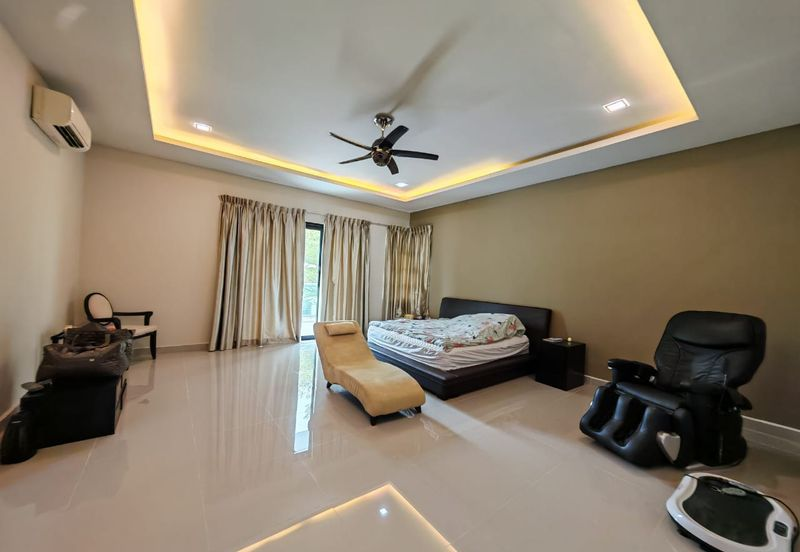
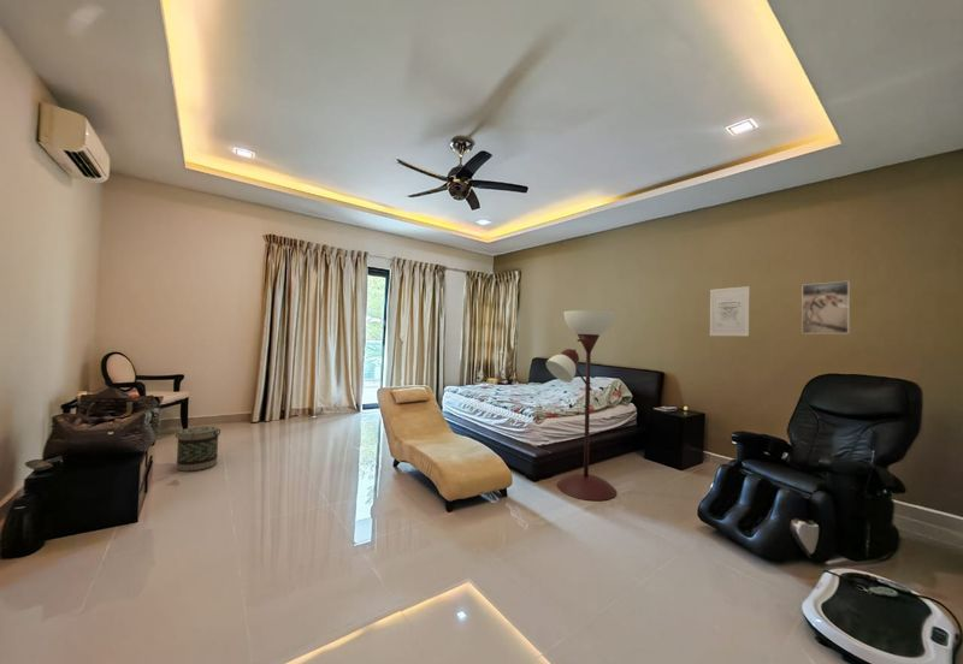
+ basket (197, 446)
+ wall art (728, 312)
+ floor lamp (585, 399)
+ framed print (825, 308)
